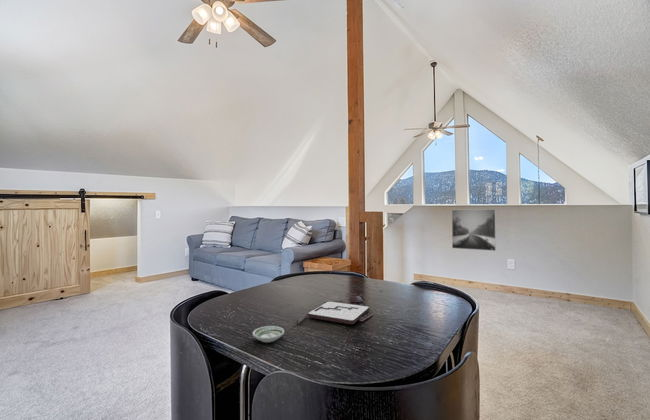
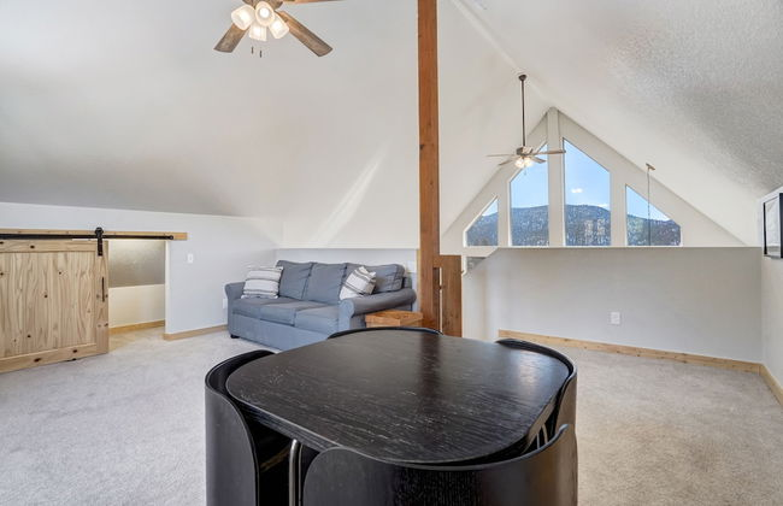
- board game (342, 309)
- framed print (473, 229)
- saucer (268, 335)
